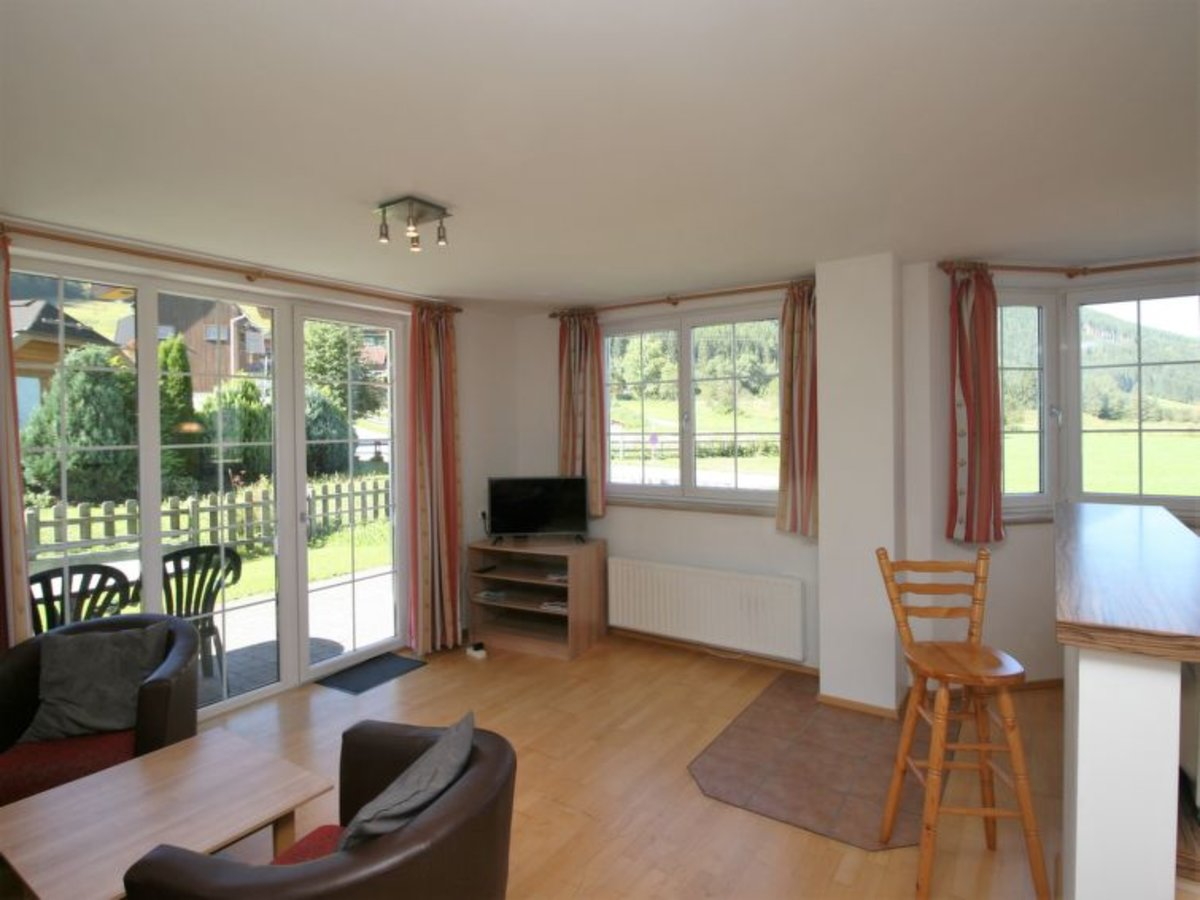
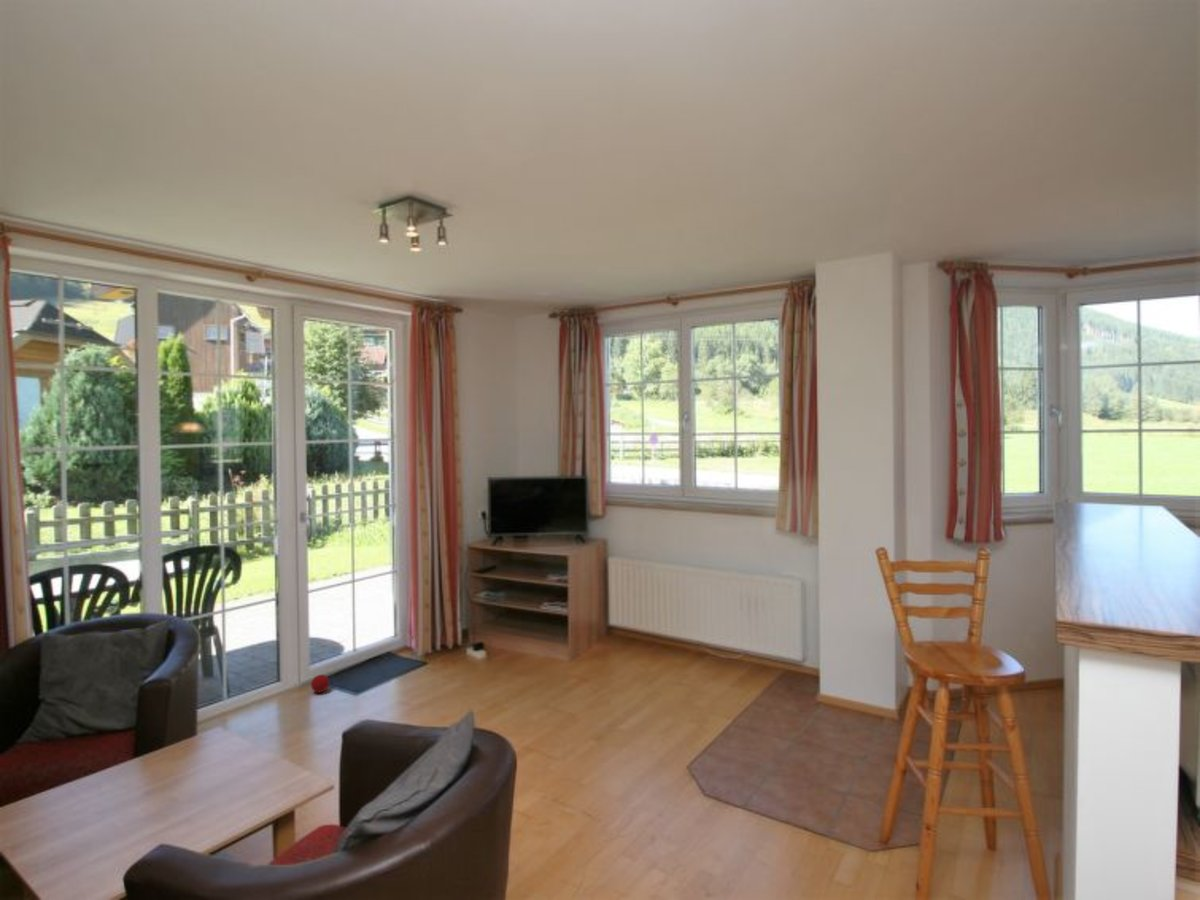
+ ball (320, 683)
